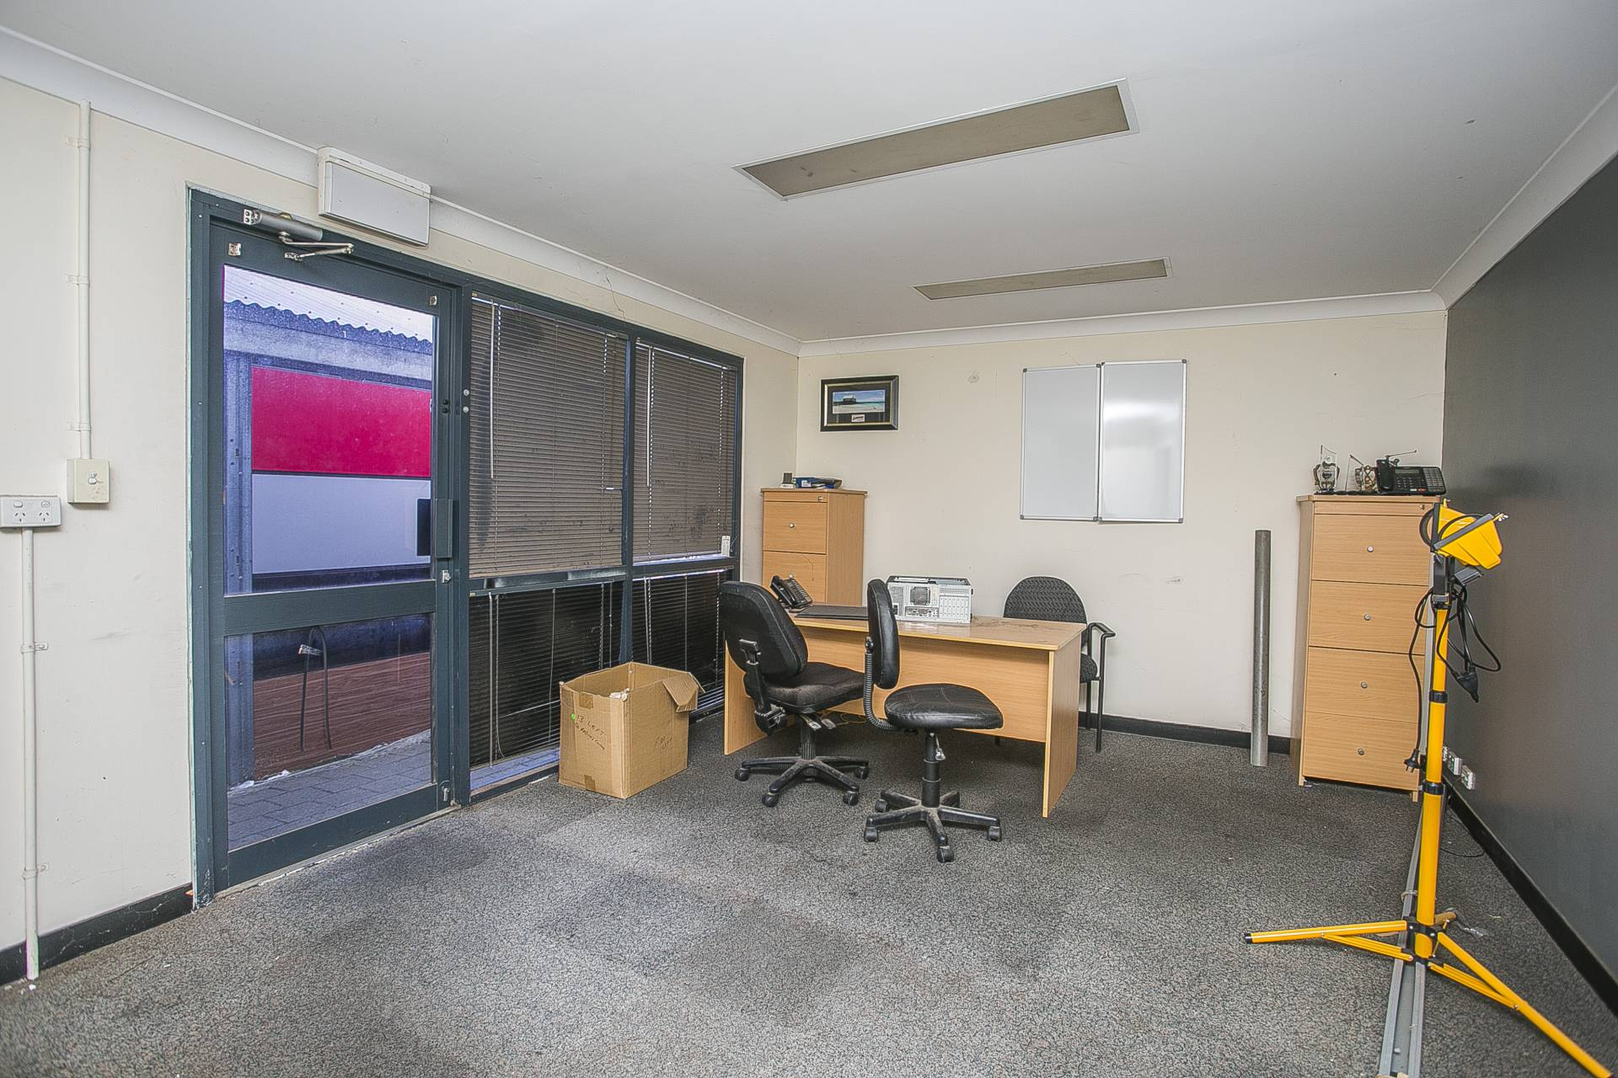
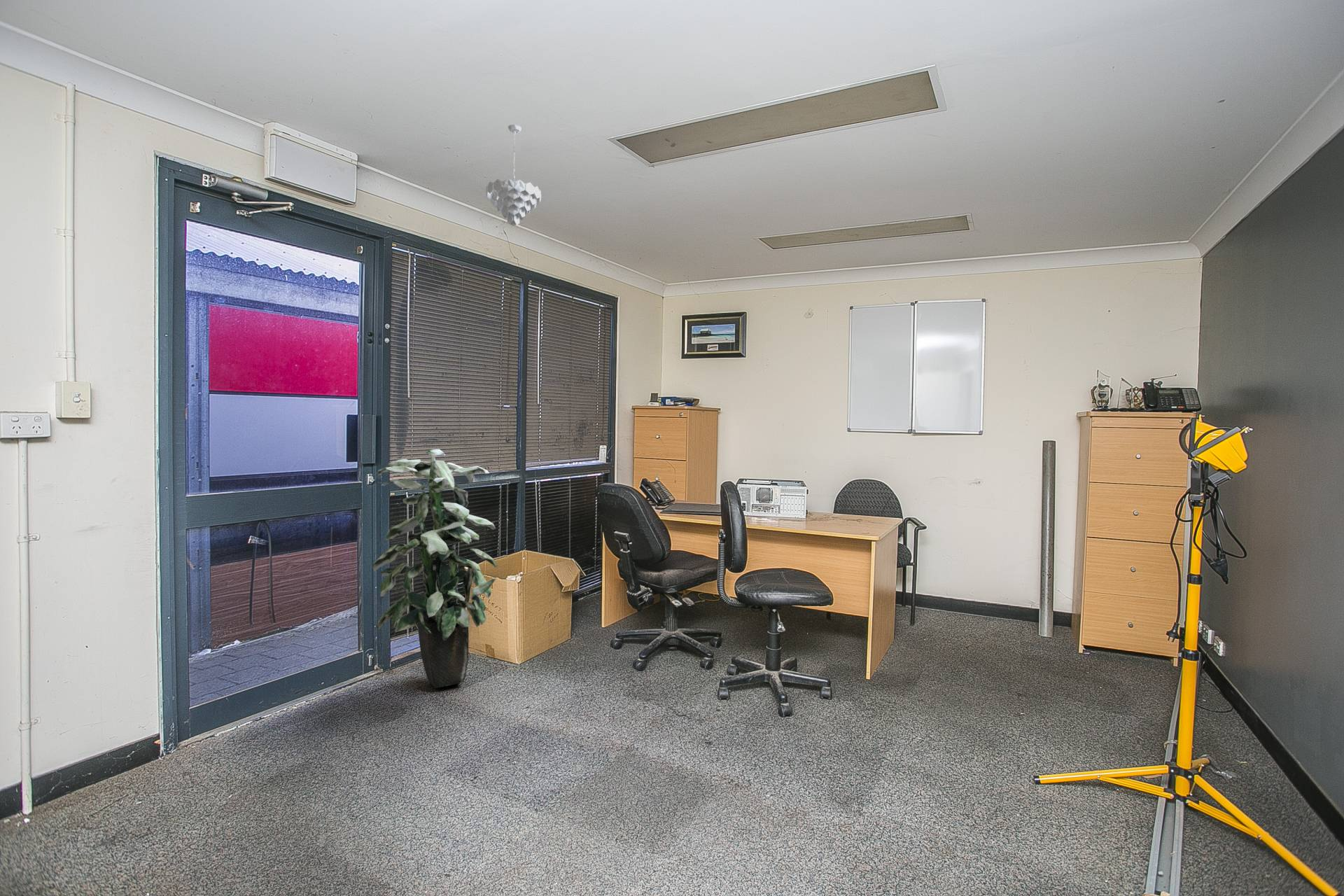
+ pendant light (514, 176)
+ indoor plant (435, 566)
